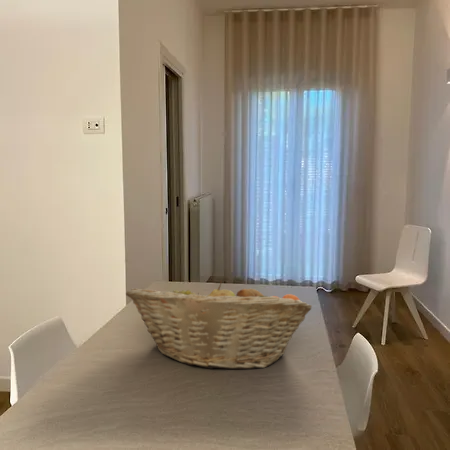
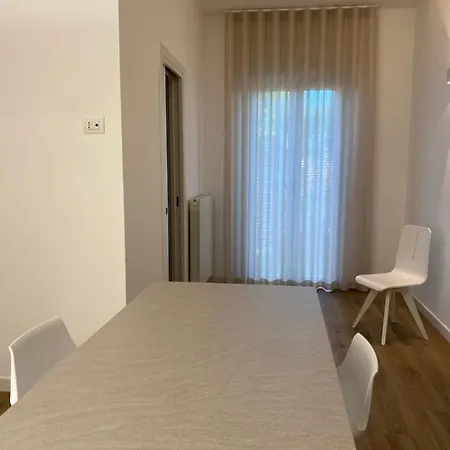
- fruit basket (217, 313)
